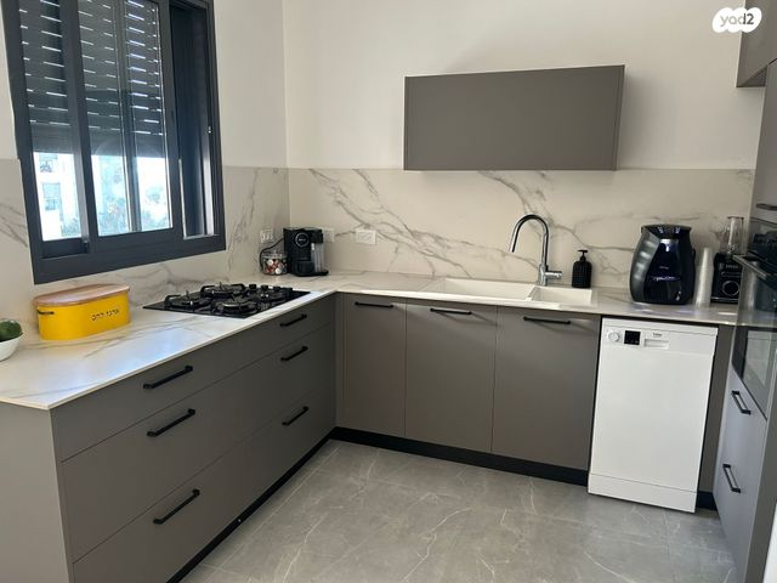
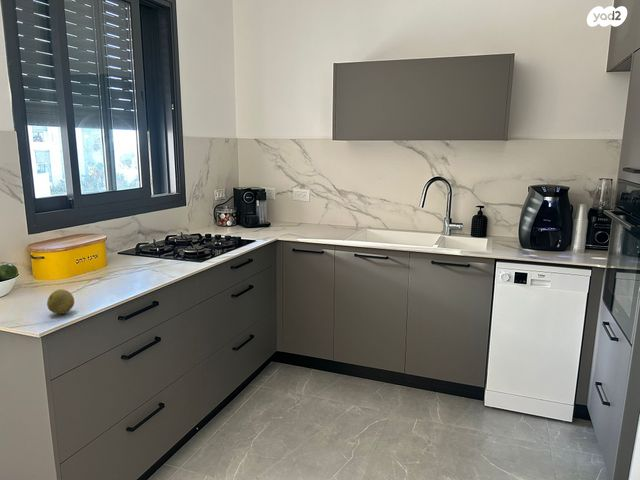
+ fruit (60, 301)
